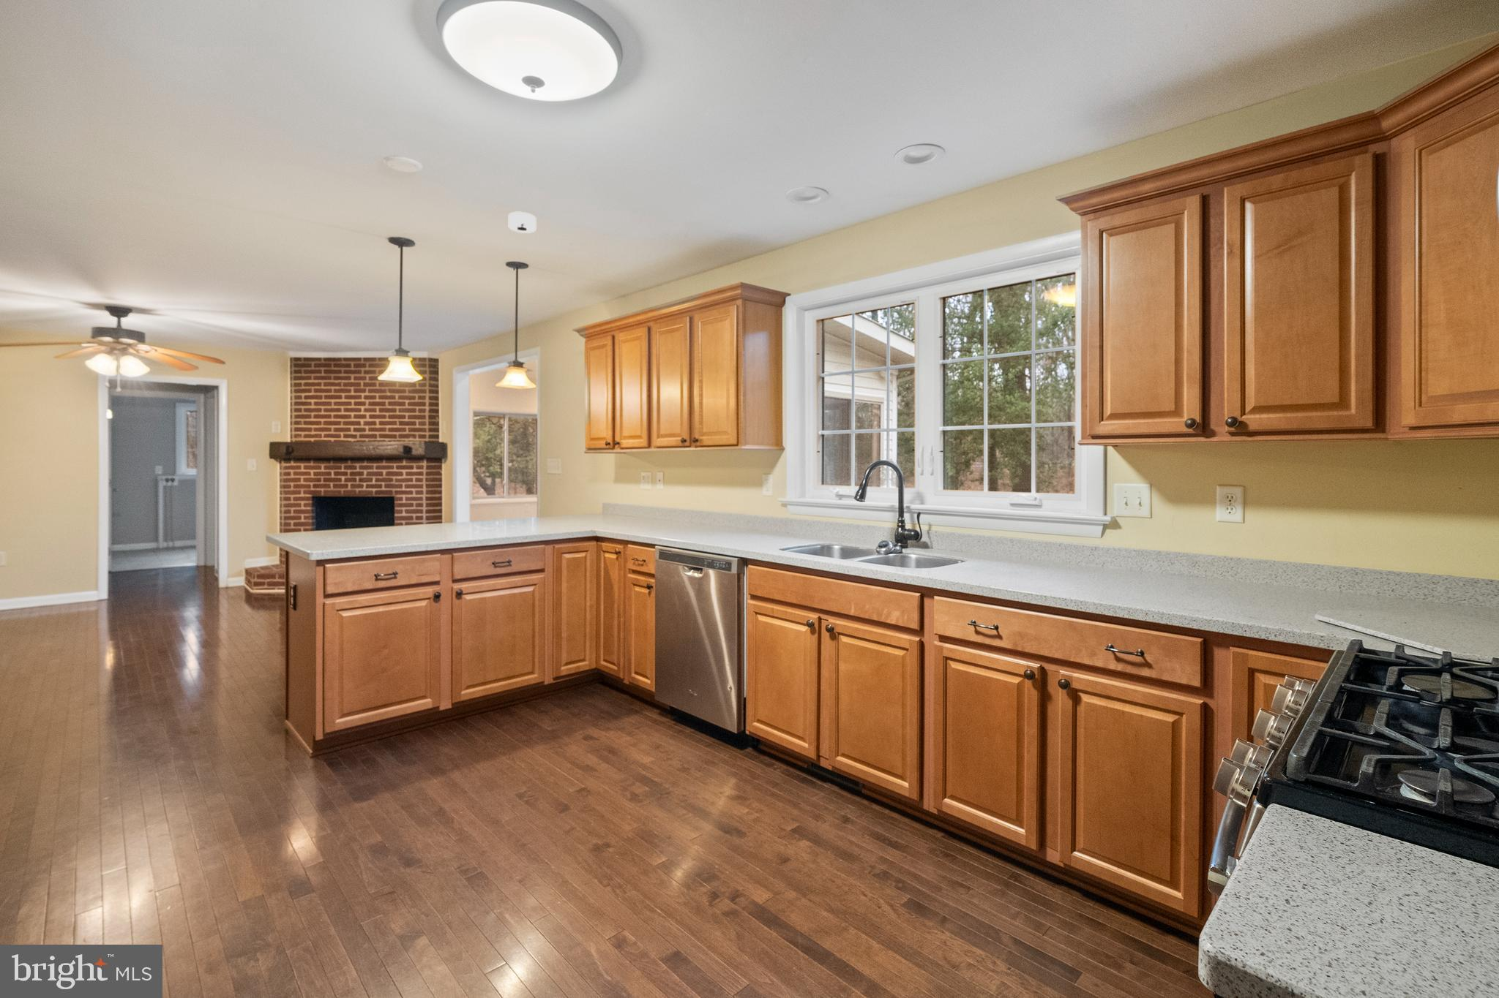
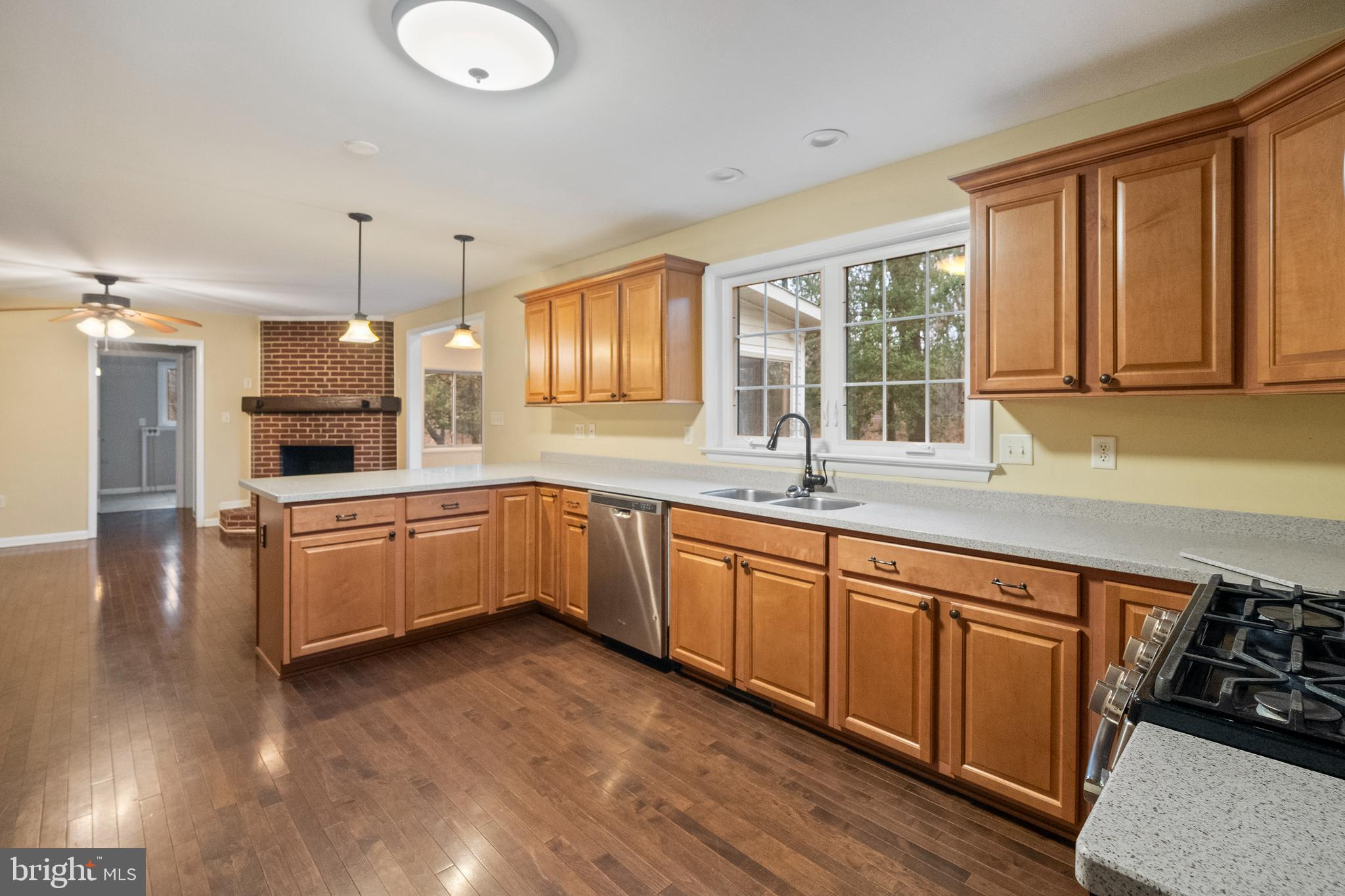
- smoke detector (522, 223)
